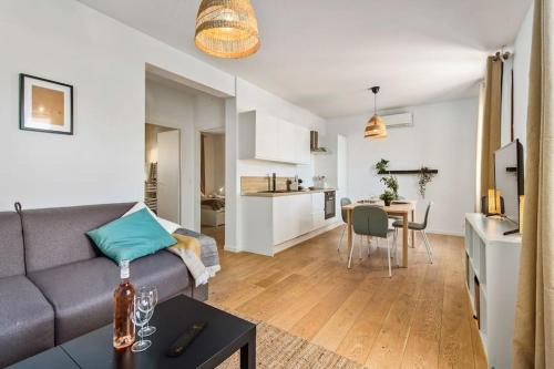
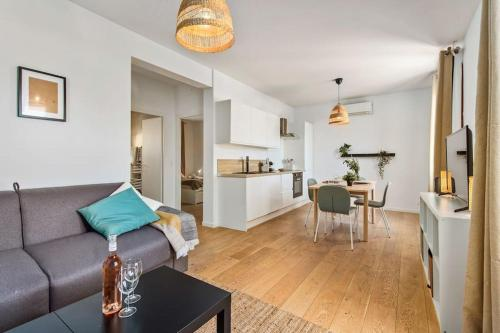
- remote control (188, 336)
